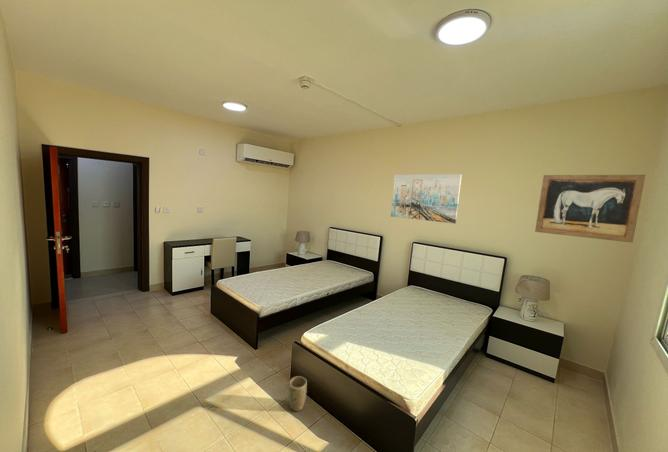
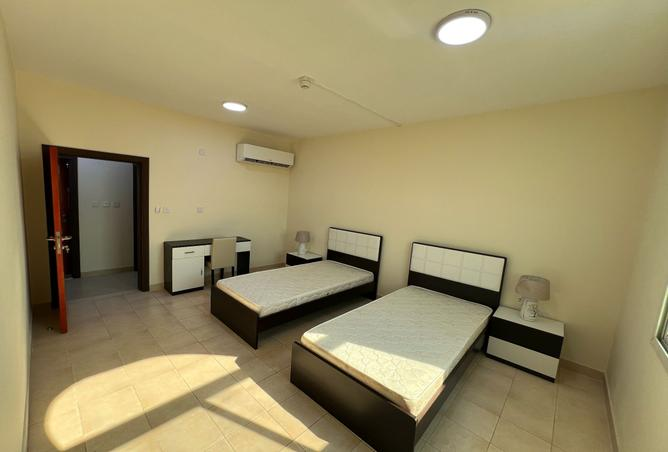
- wall art (584, 206)
- plant pot (297, 394)
- wall art (423, 197)
